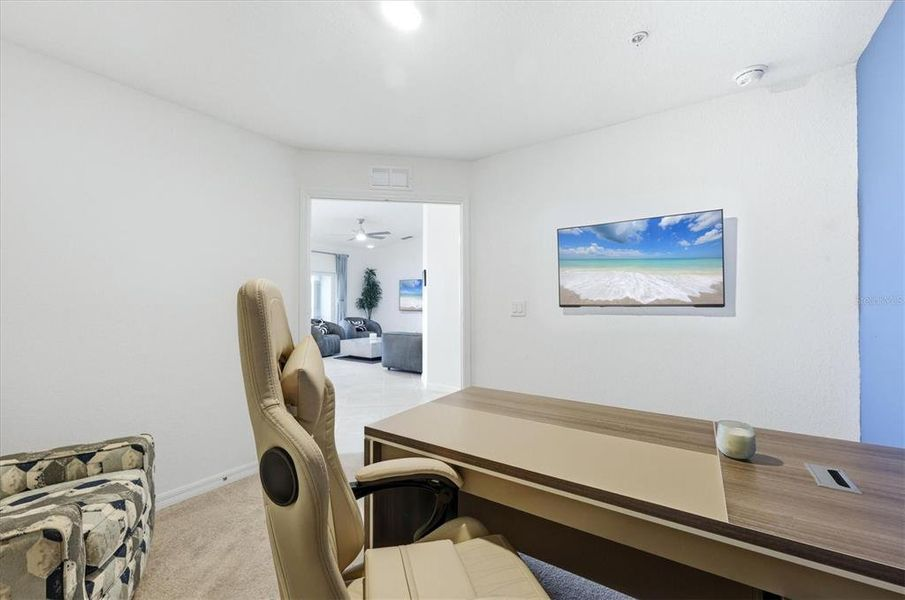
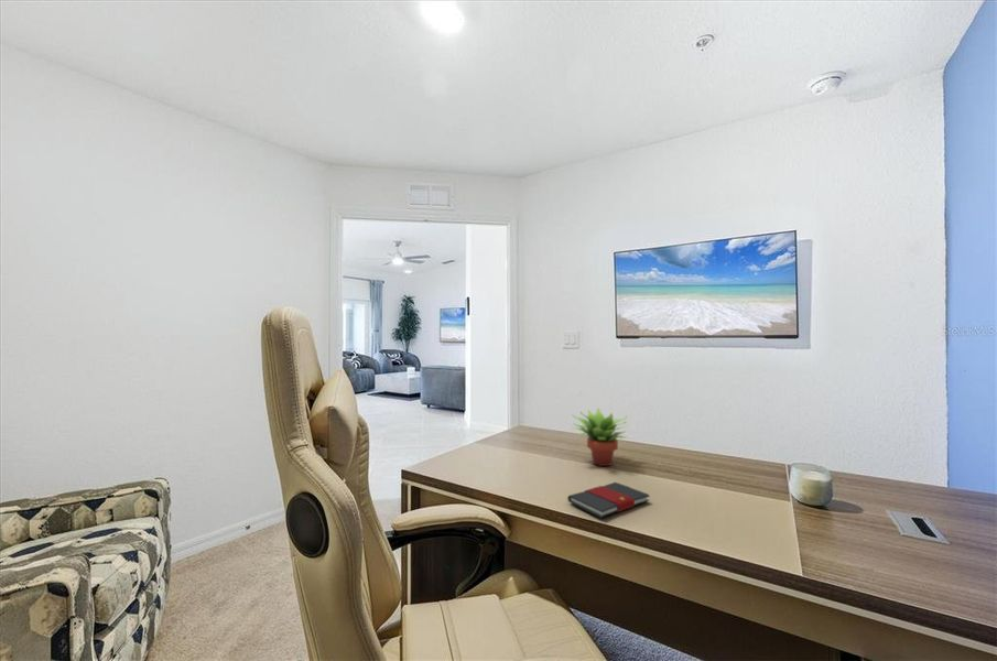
+ succulent plant (599, 435)
+ book (608, 497)
